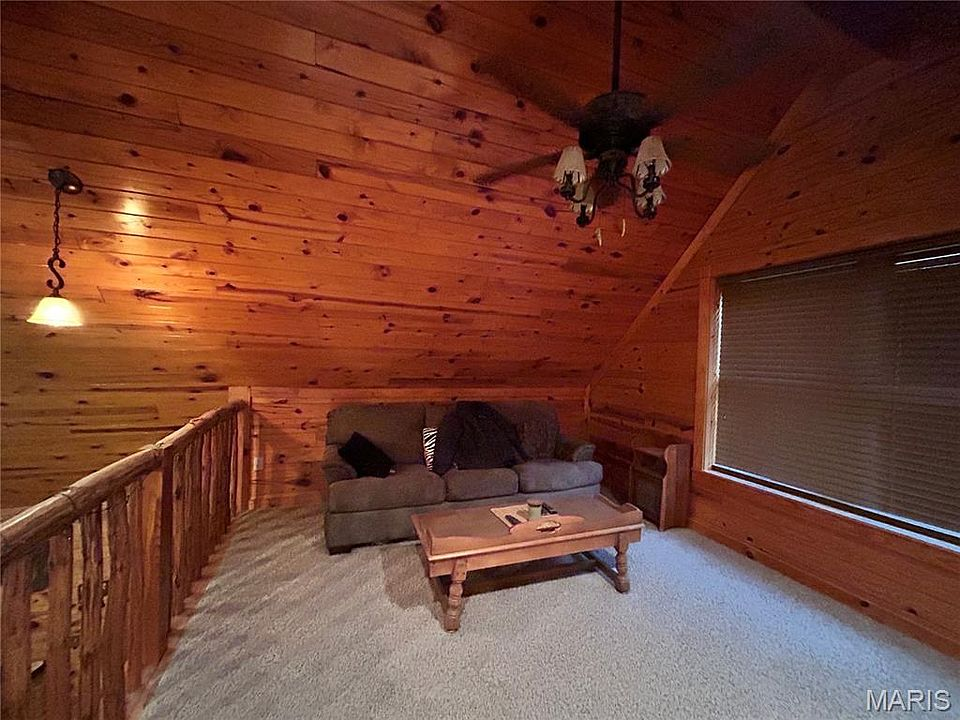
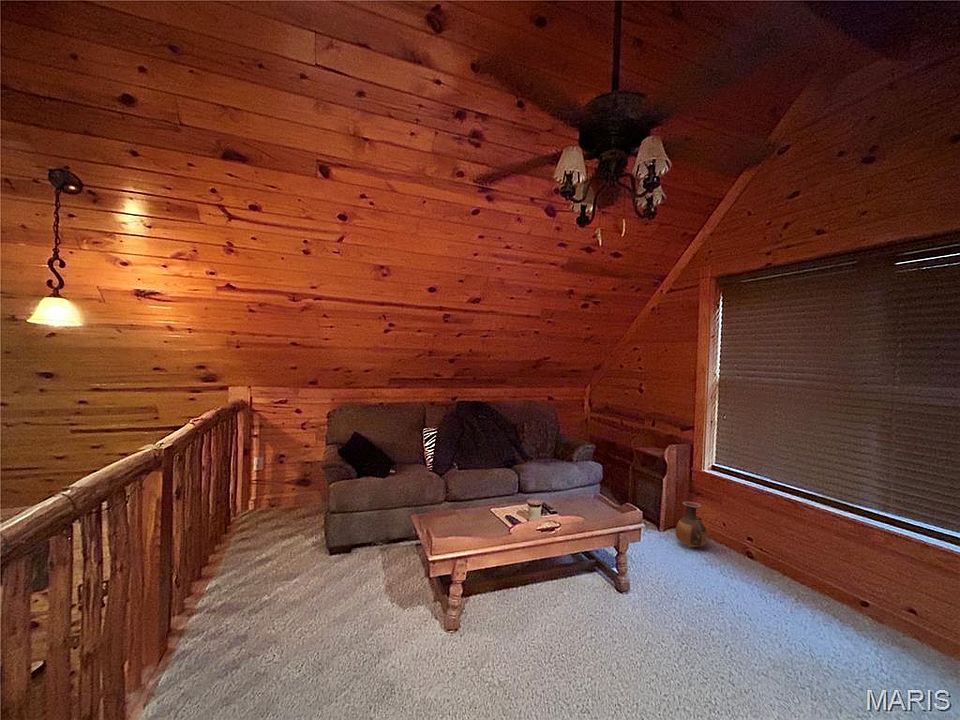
+ vase (691, 525)
